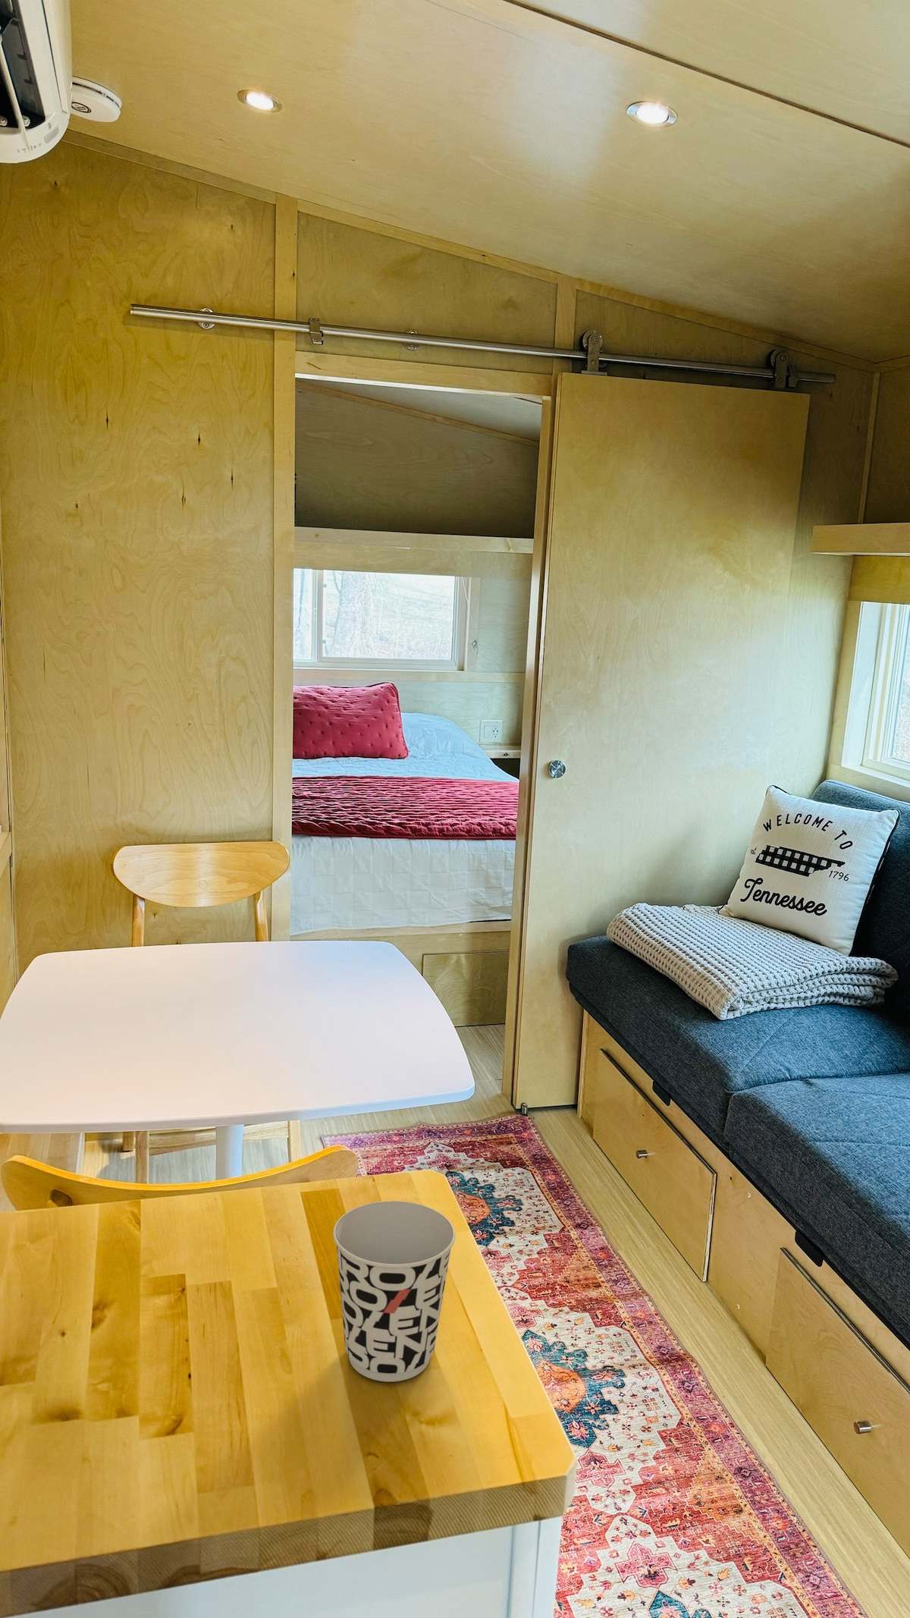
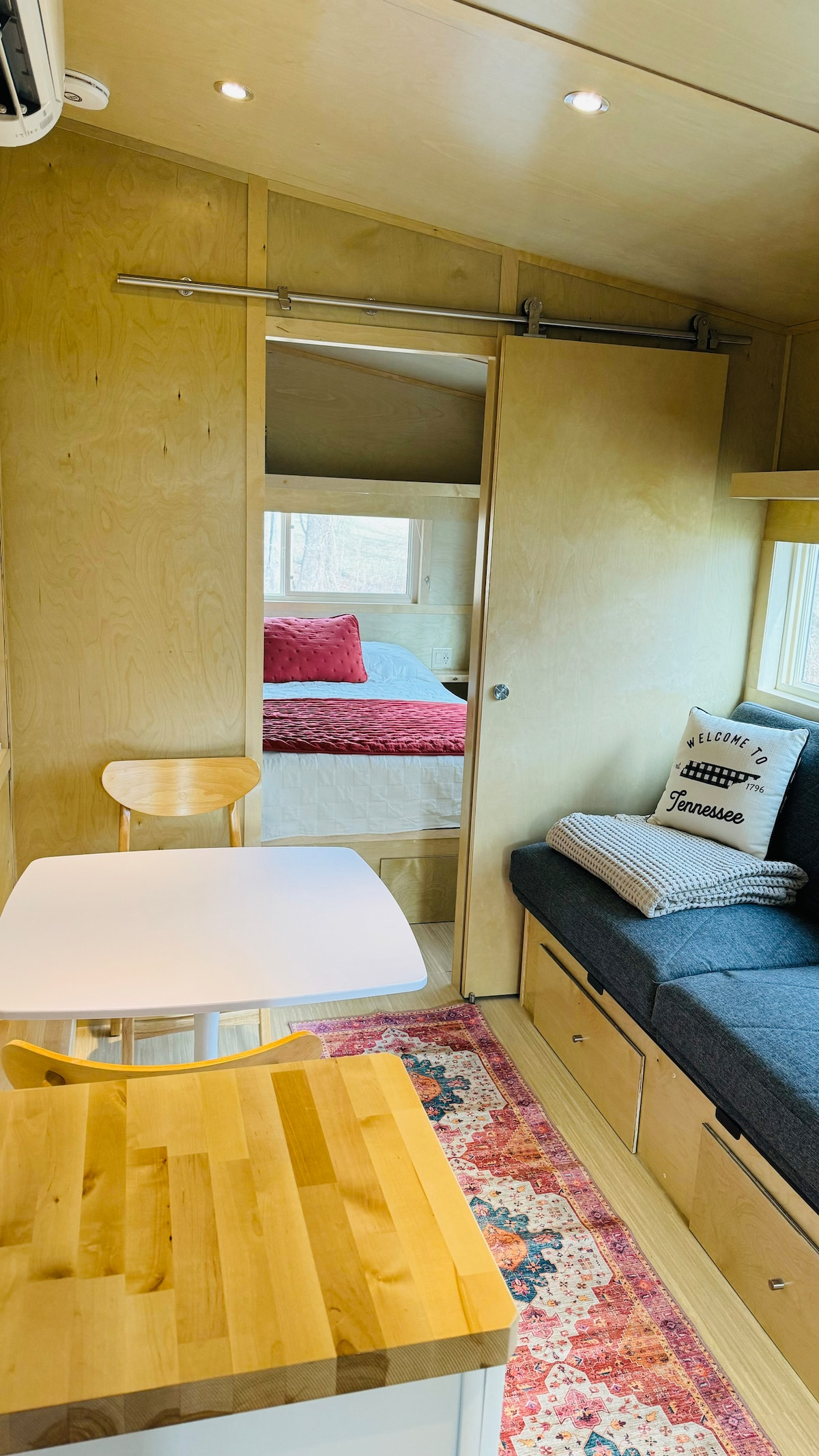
- cup (391, 1294)
